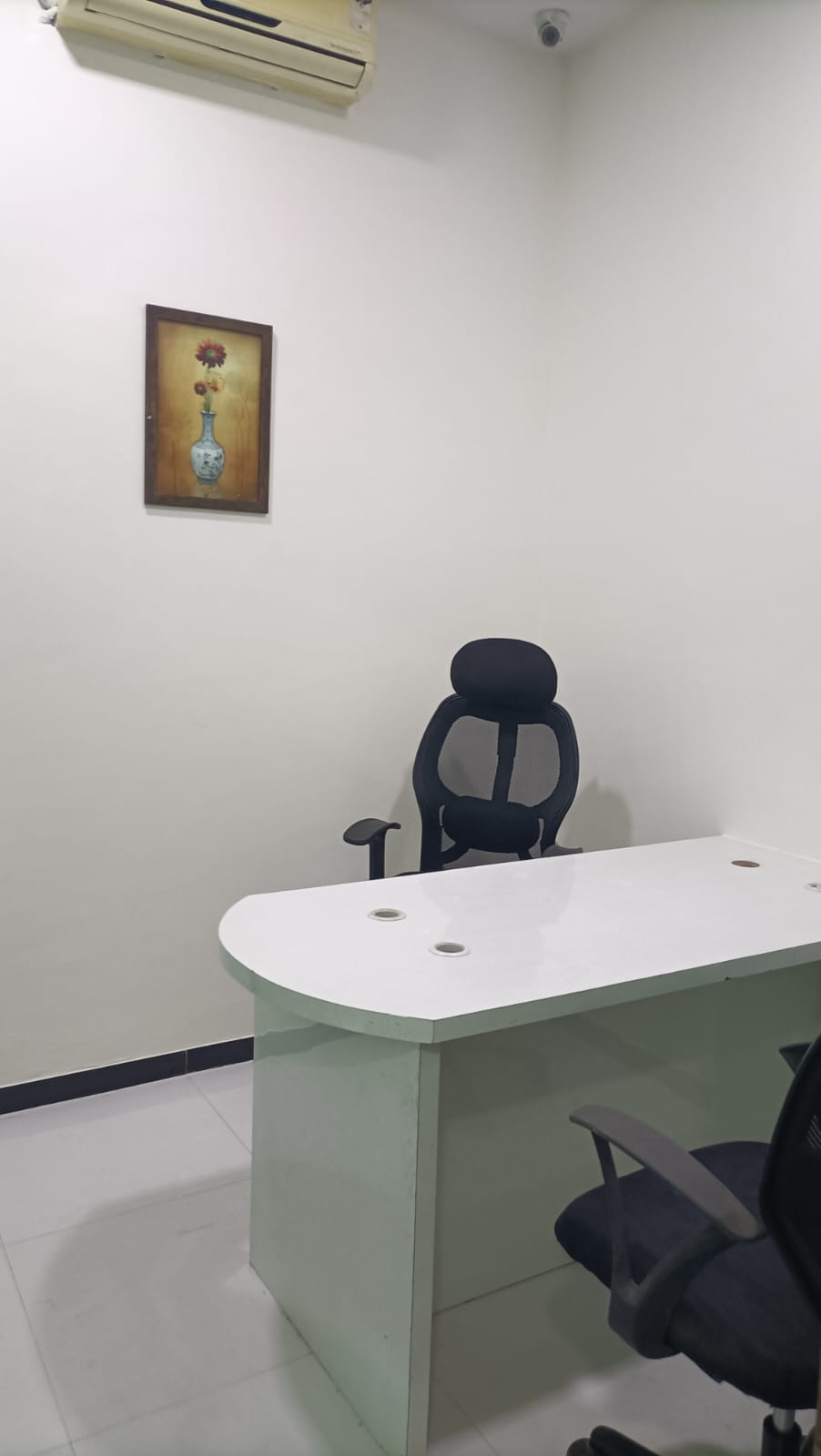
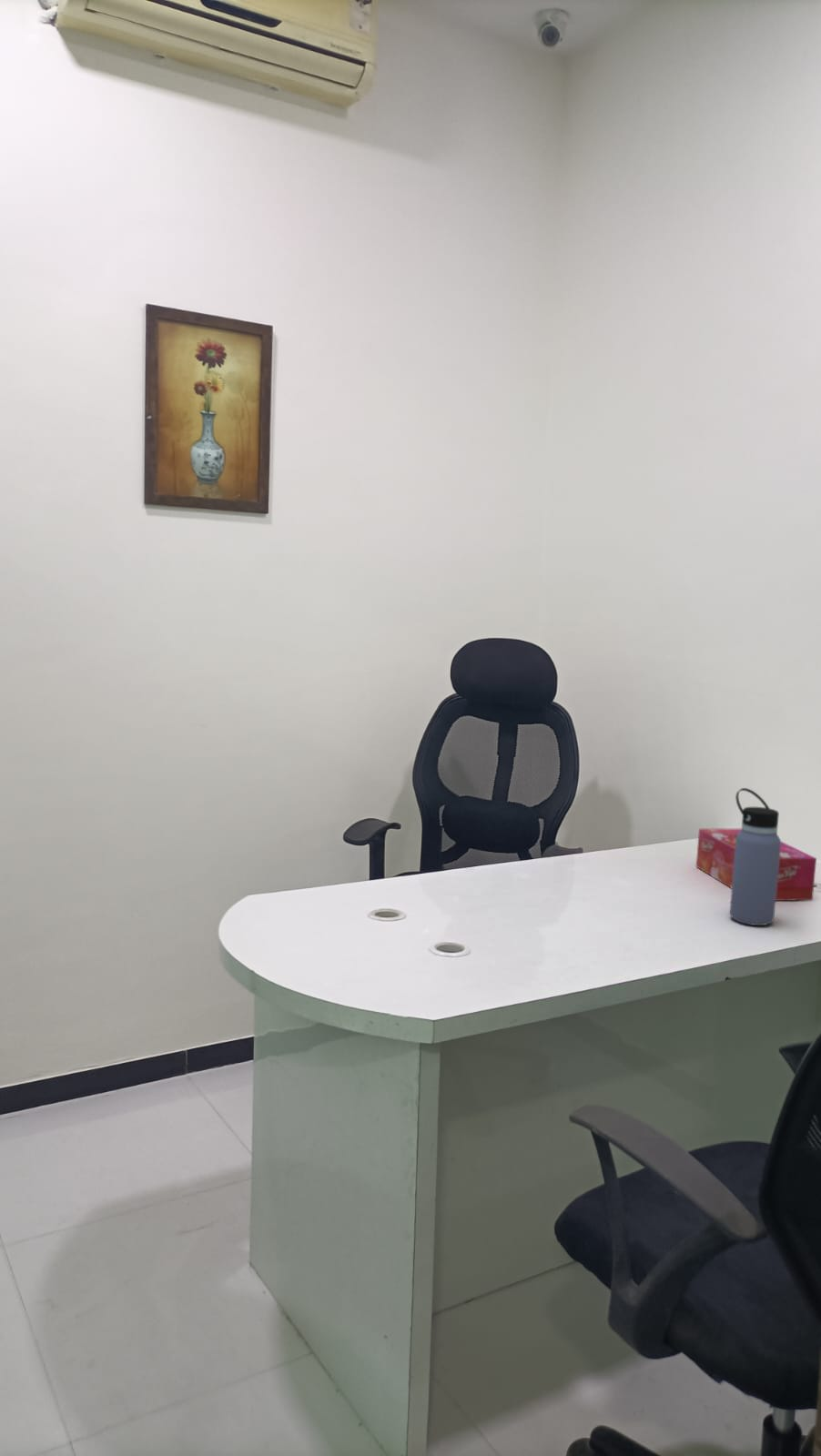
+ water bottle (755, 855)
+ tissue box (734, 861)
